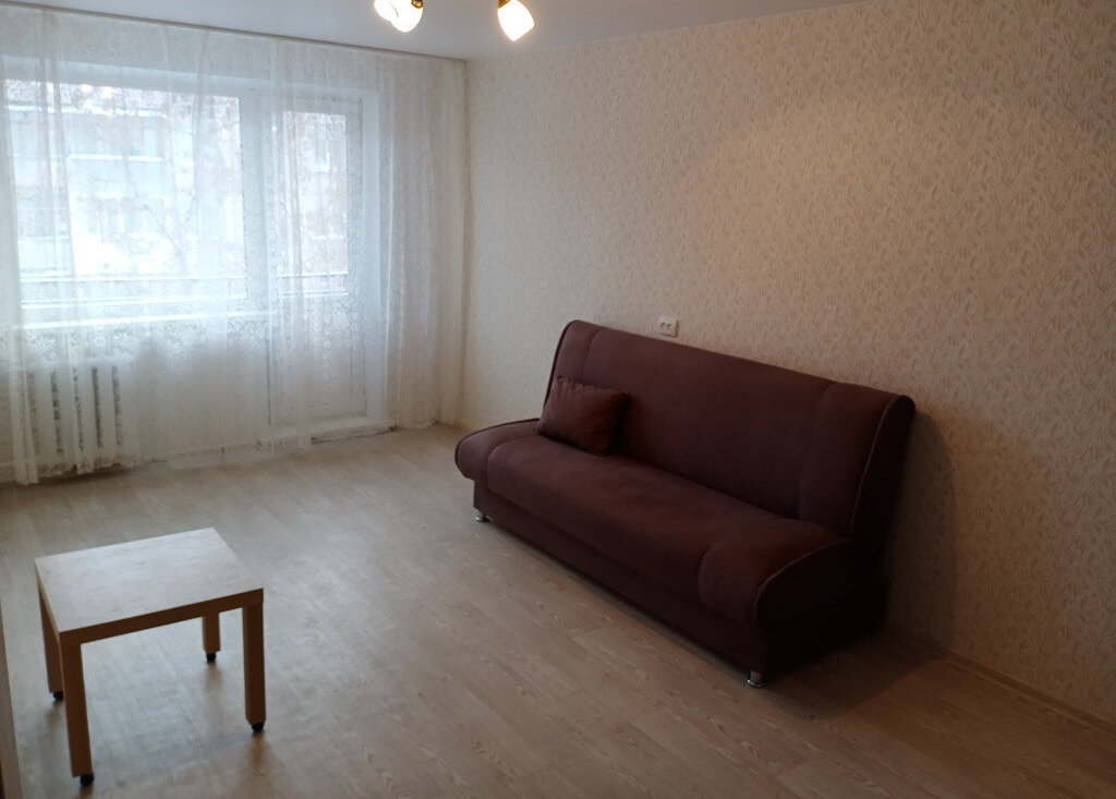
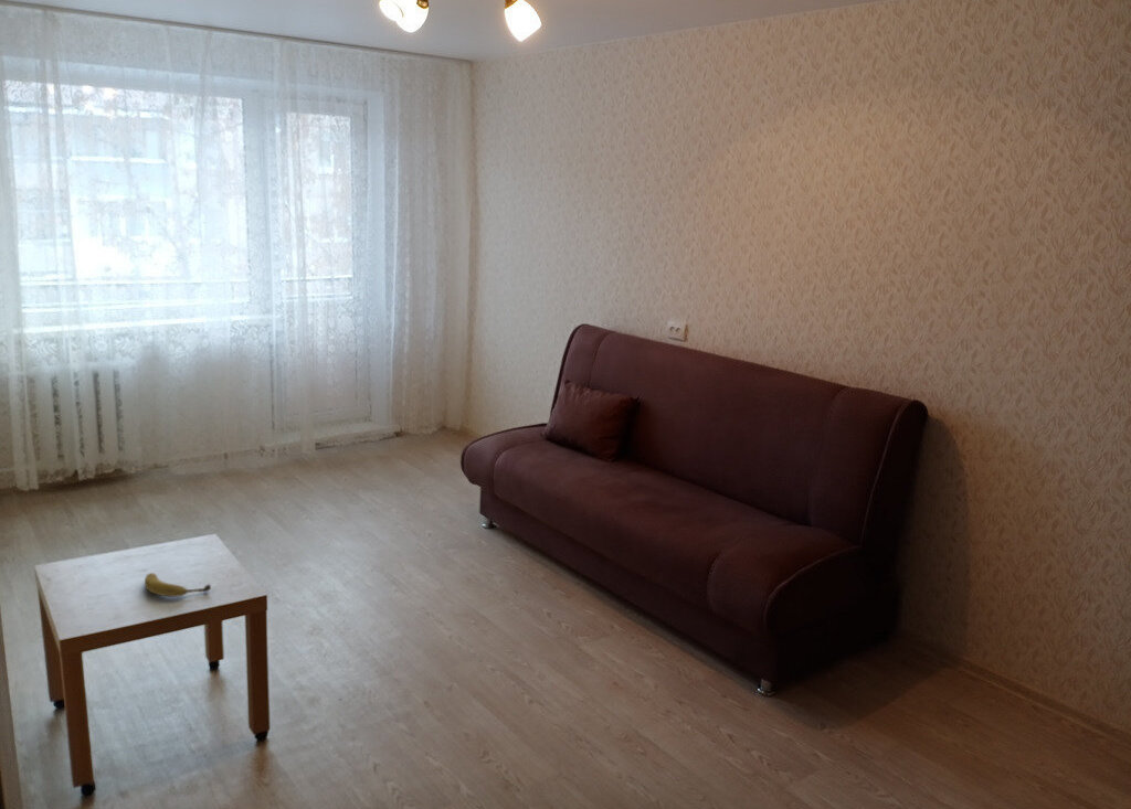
+ fruit (172, 584)
